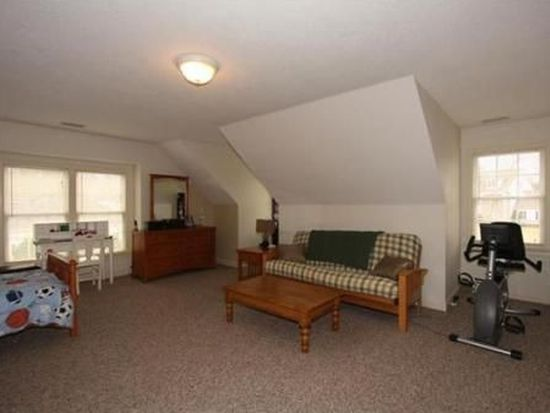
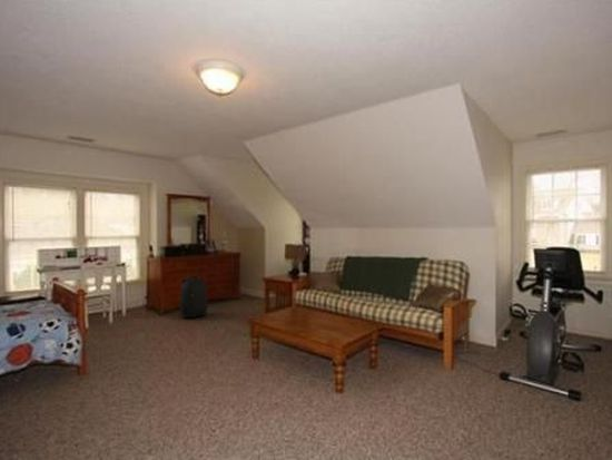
+ backpack (193, 295)
